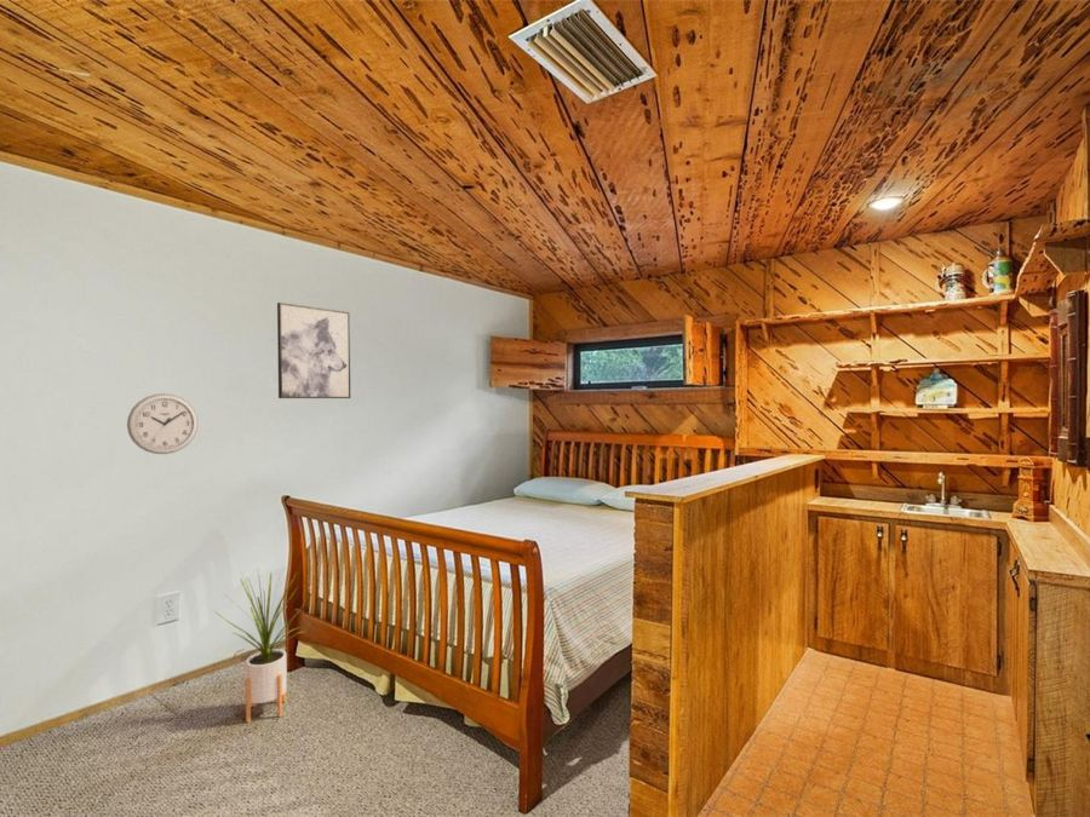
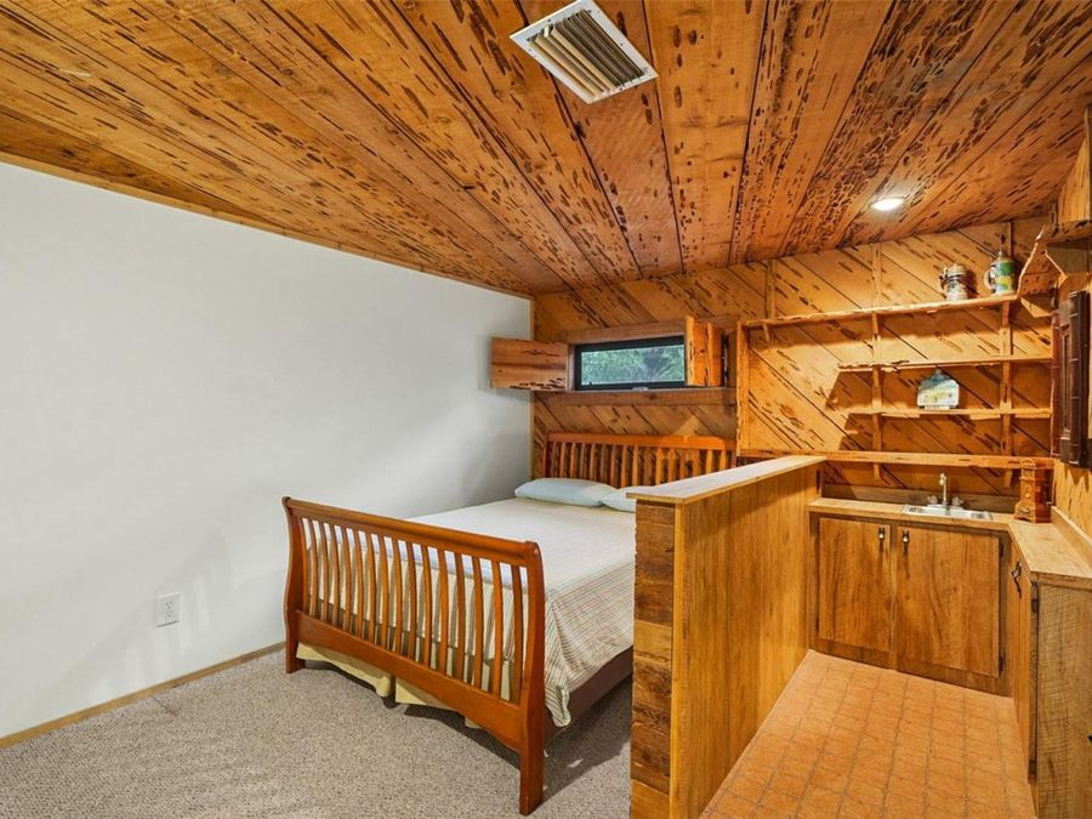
- wall clock (164, 424)
- house plant (268, 639)
- wall art (315, 352)
